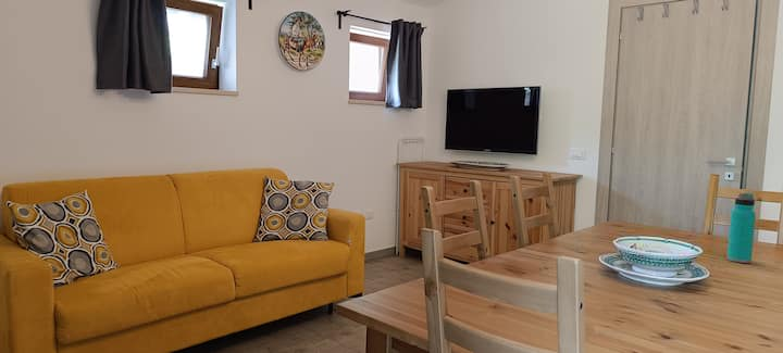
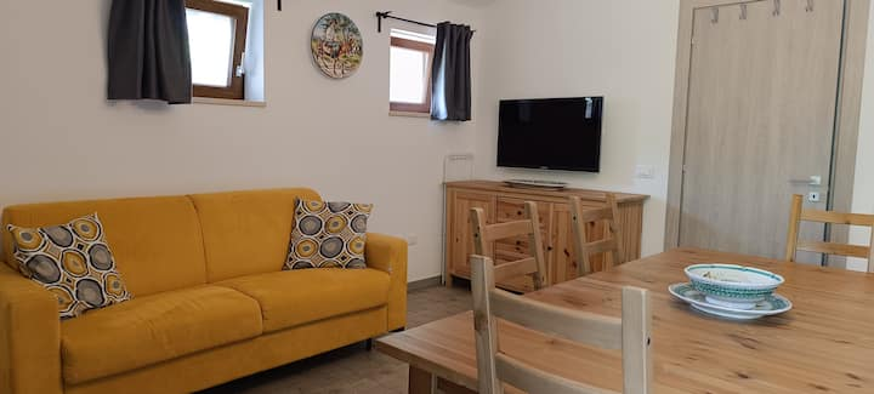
- water bottle (742, 227)
